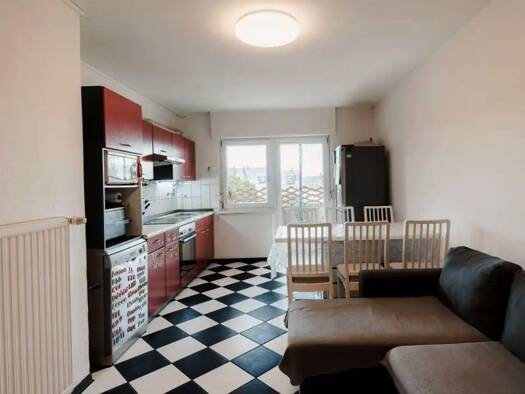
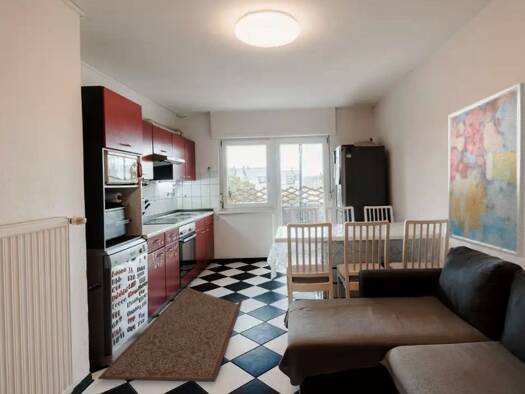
+ rug (203, 307)
+ wall art (479, 174)
